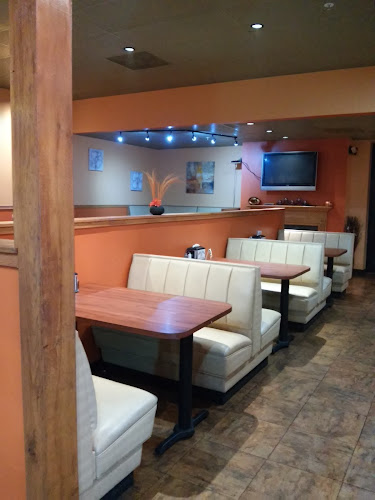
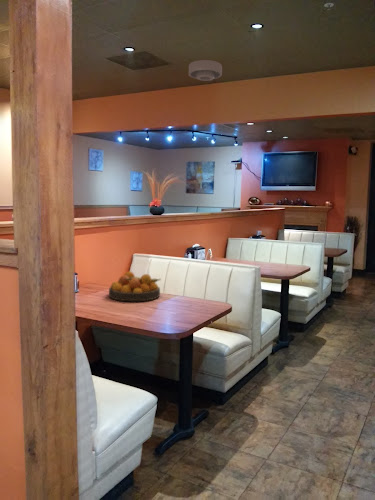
+ ceiling light (205, 71)
+ fruit bowl (134, 284)
